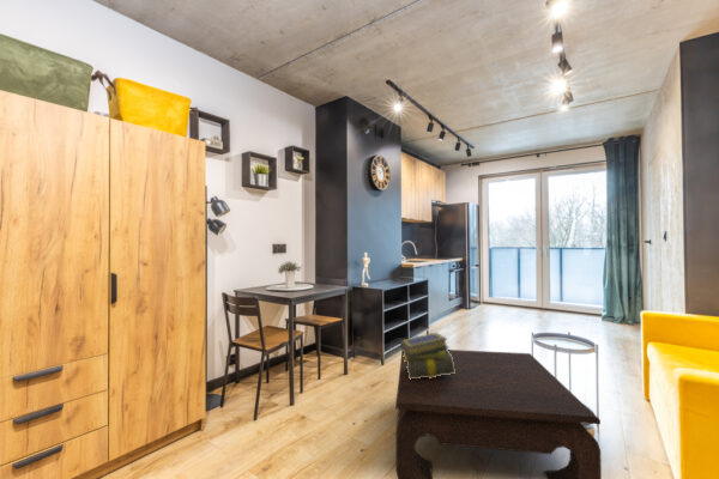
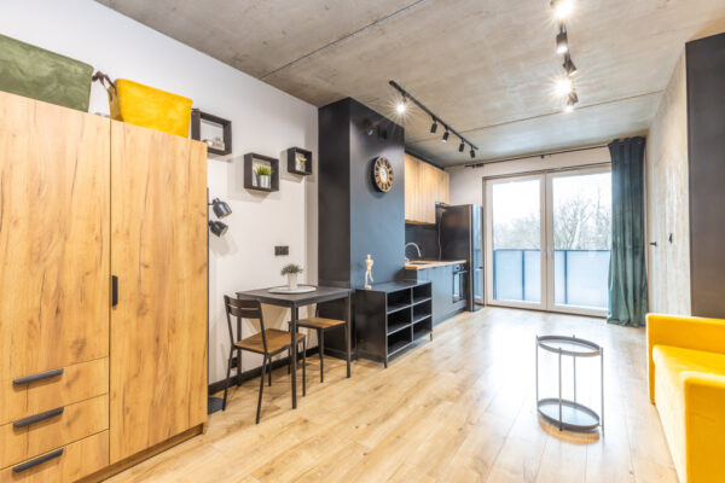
- stack of books (427, 356)
- coffee table (476, 407)
